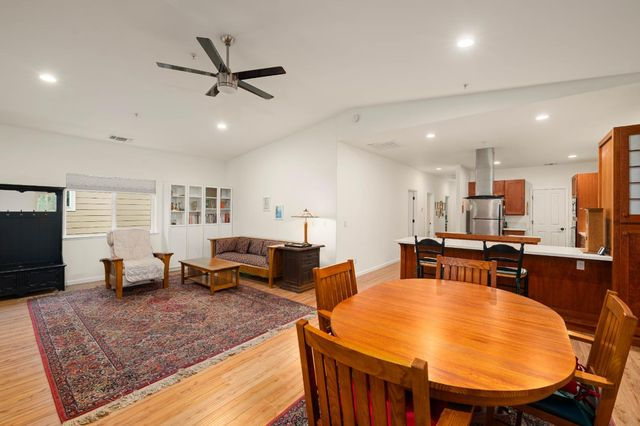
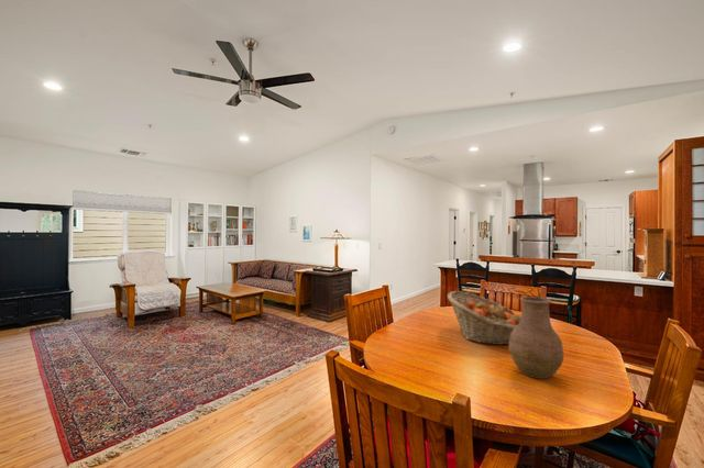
+ vase (535, 336)
+ fruit basket (484, 314)
